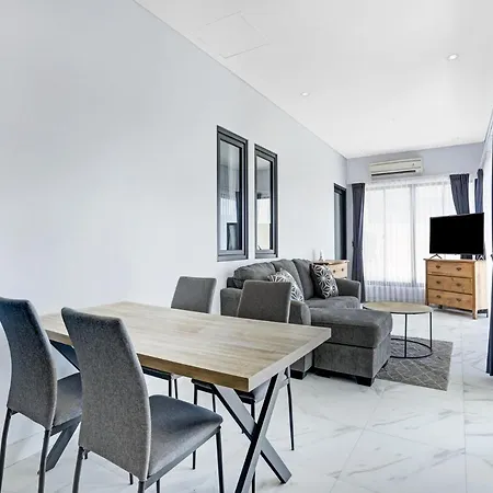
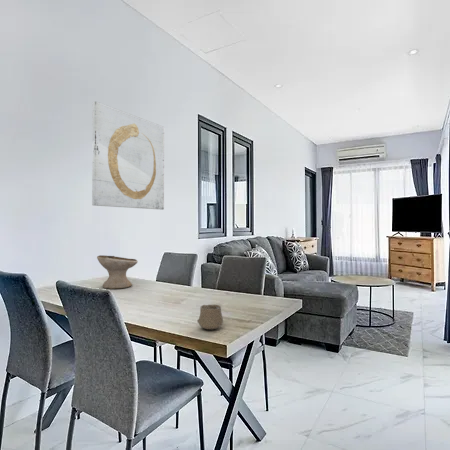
+ wall art (132, 161)
+ cup (210, 317)
+ bowl (117, 271)
